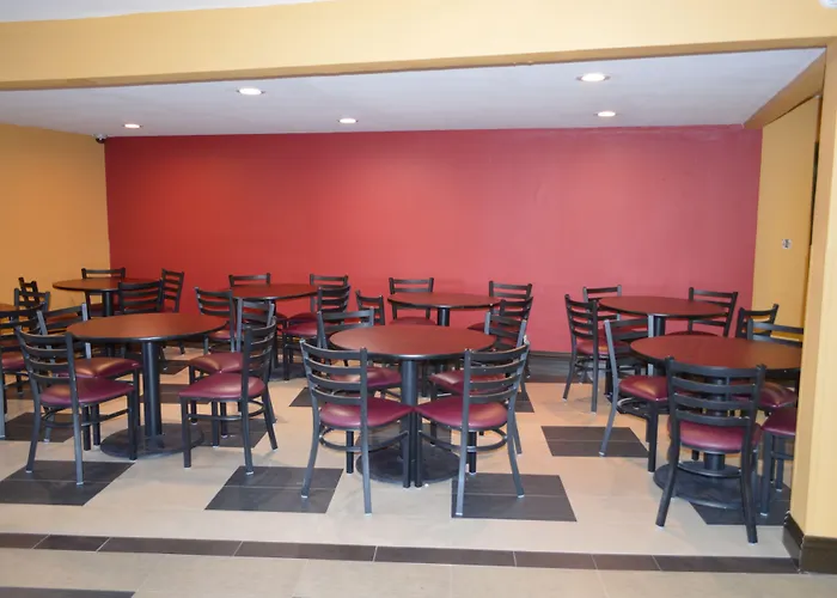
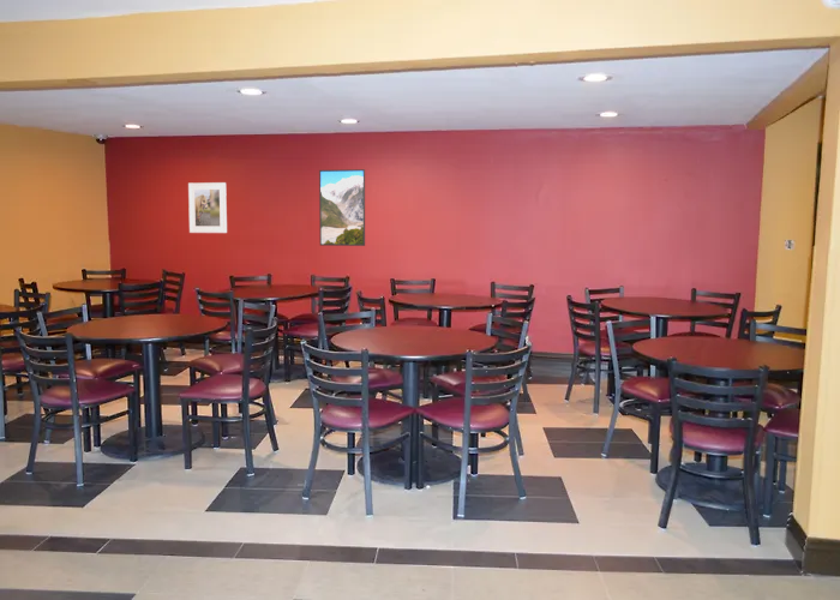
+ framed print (208, 208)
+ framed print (342, 208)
